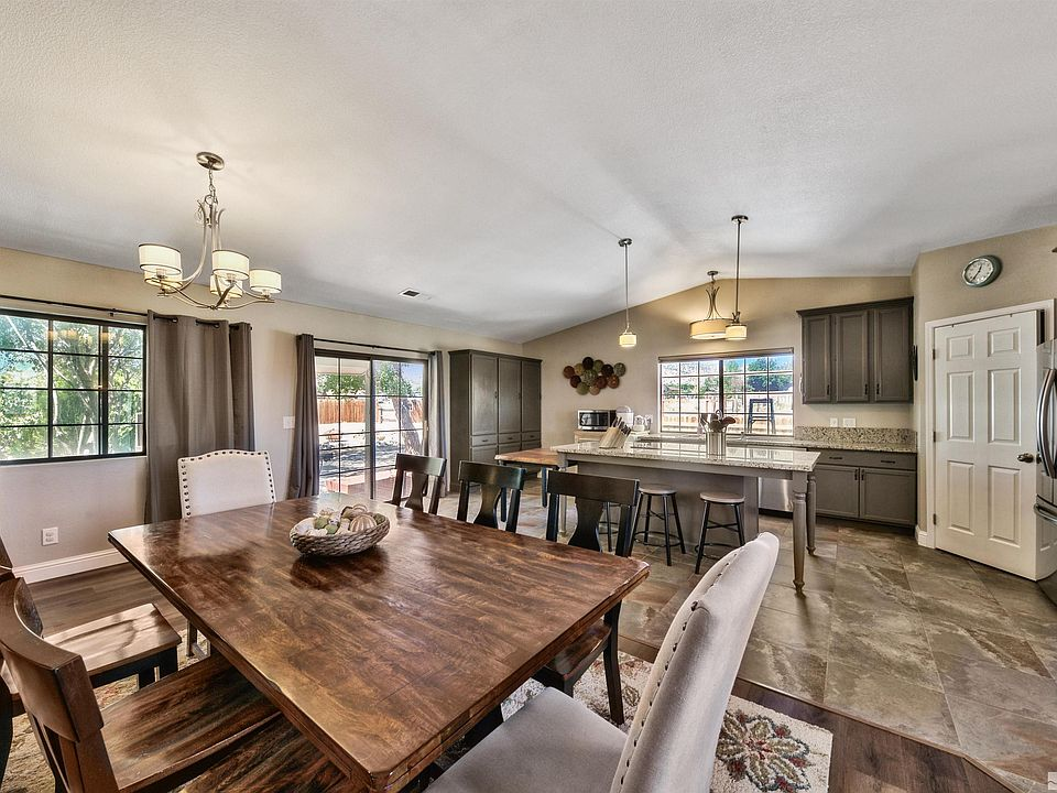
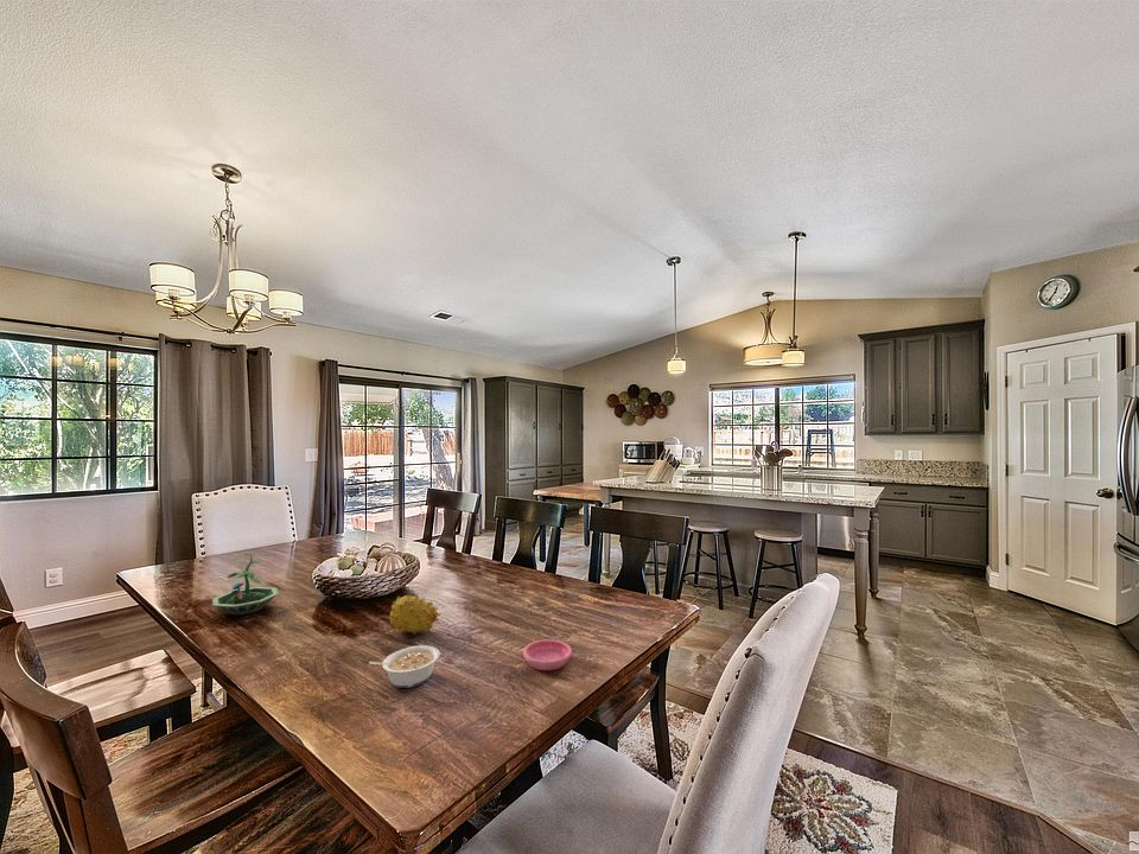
+ fruit (414, 613)
+ terrarium (247, 566)
+ legume (409, 667)
+ saucer (547, 655)
